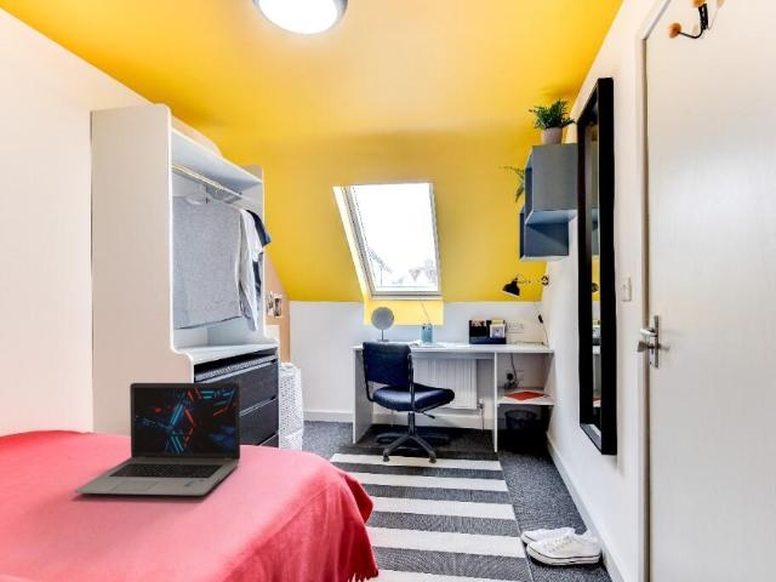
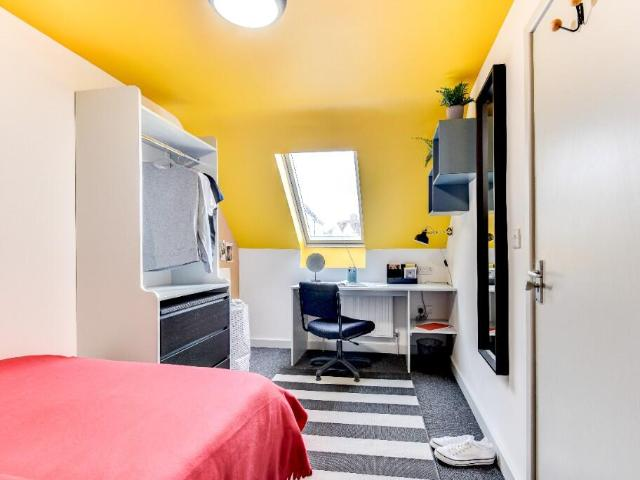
- laptop (164, 435)
